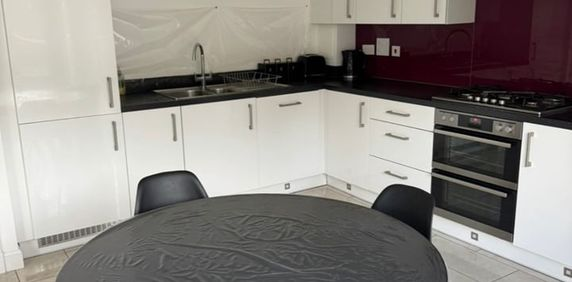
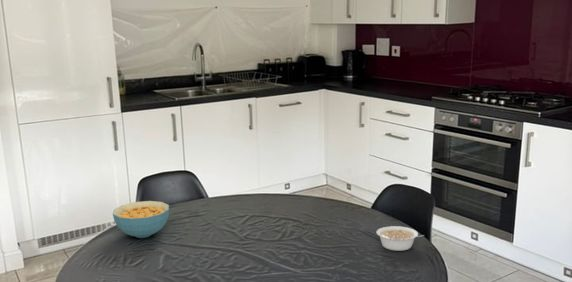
+ legume (398, 238)
+ cereal bowl (142, 222)
